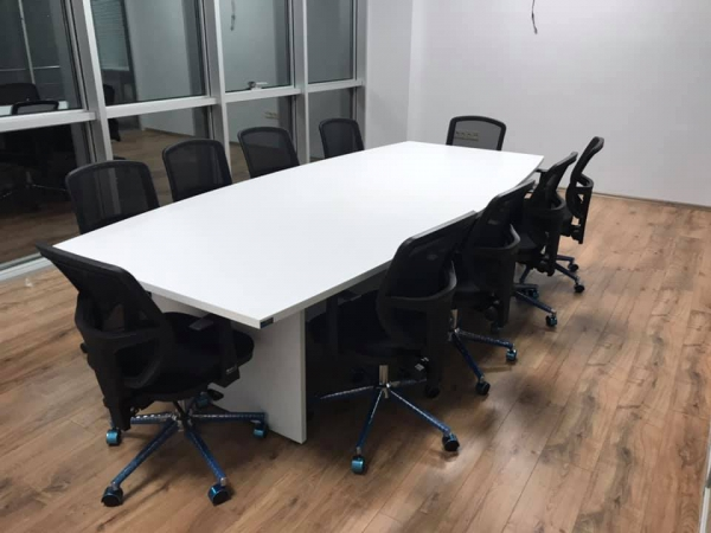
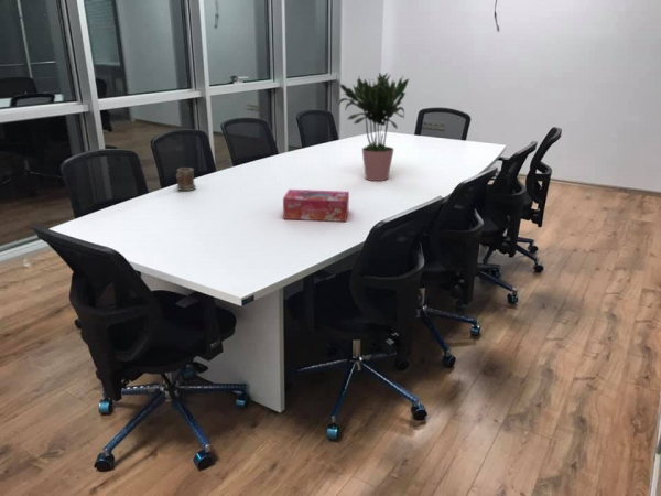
+ tissue box (316, 205)
+ potted plant (378, 129)
+ mug (184, 180)
